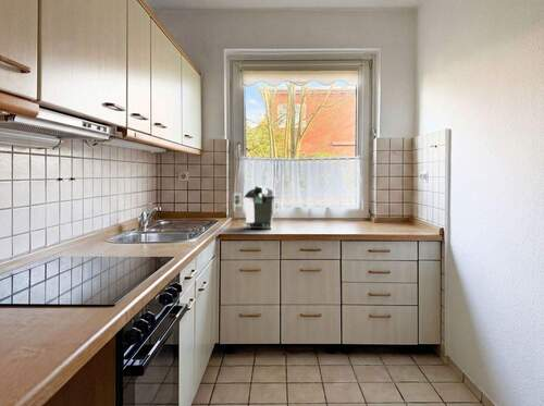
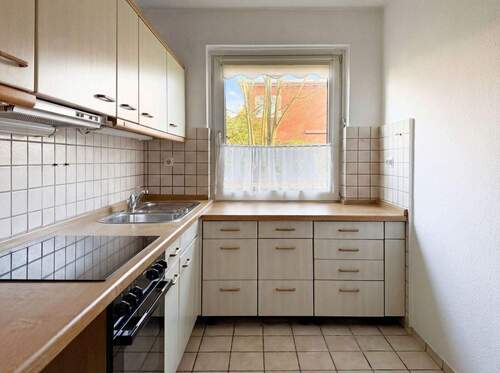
- coffee maker (251, 206)
